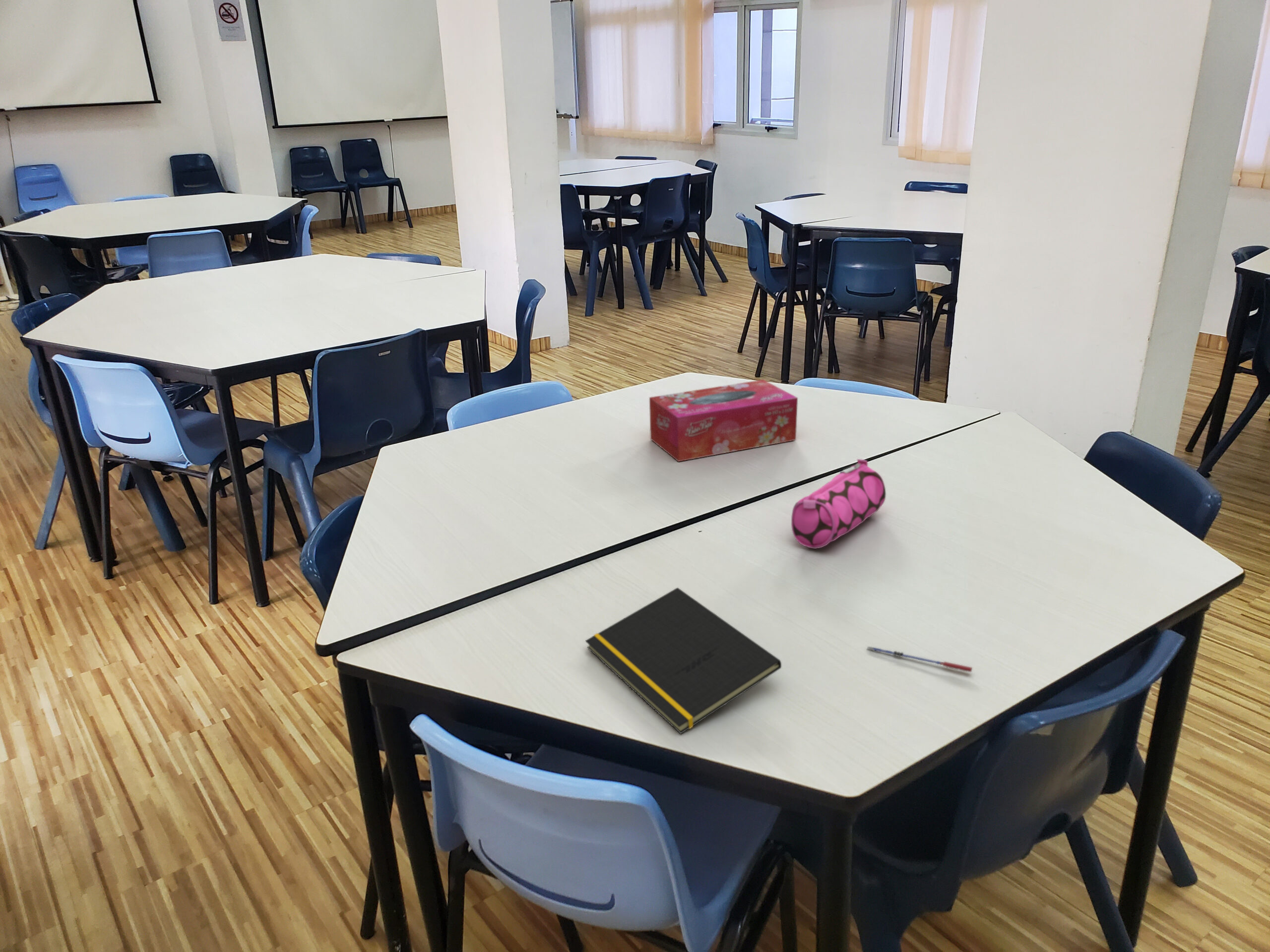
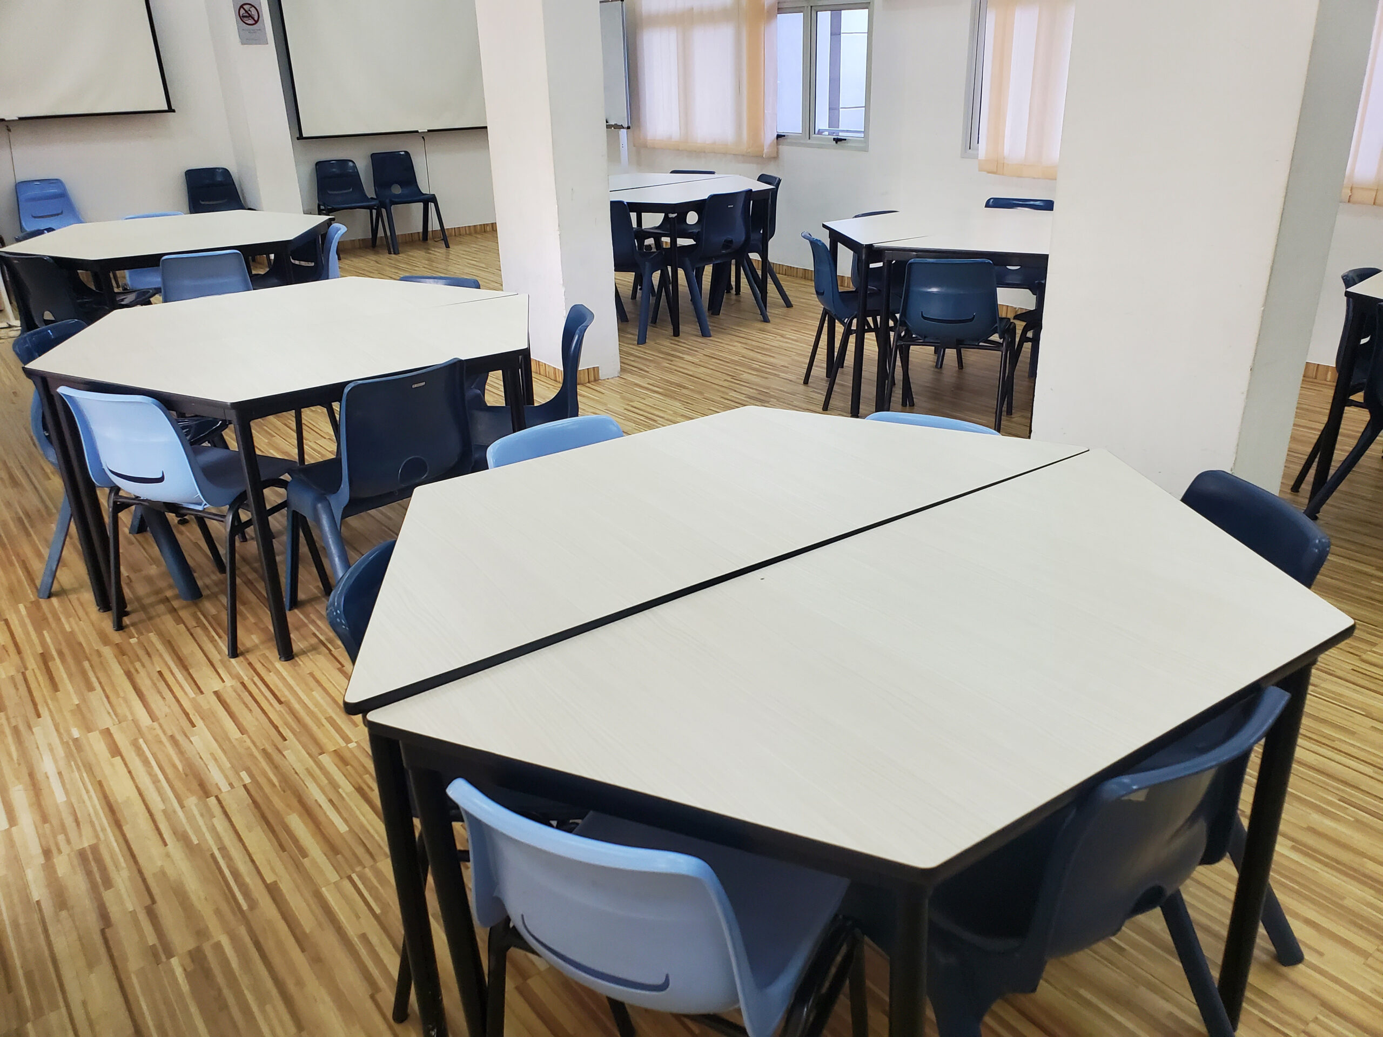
- tissue box (722, 418)
- pen (918, 657)
- pencil case (838, 503)
- notepad (679, 654)
